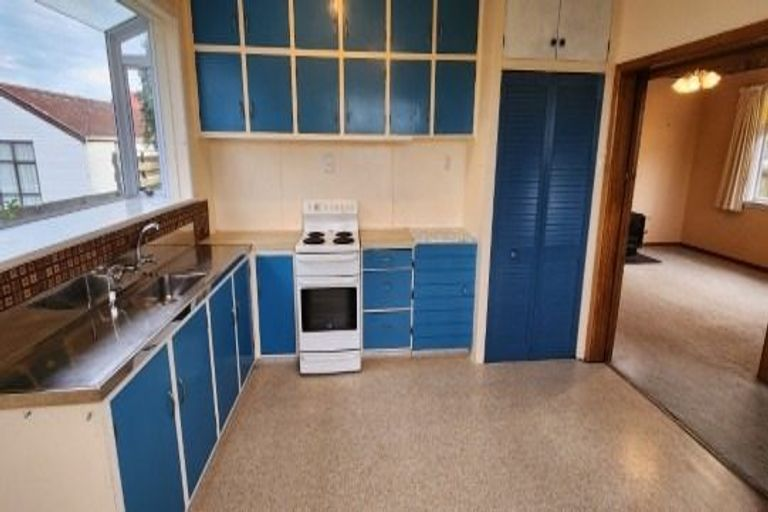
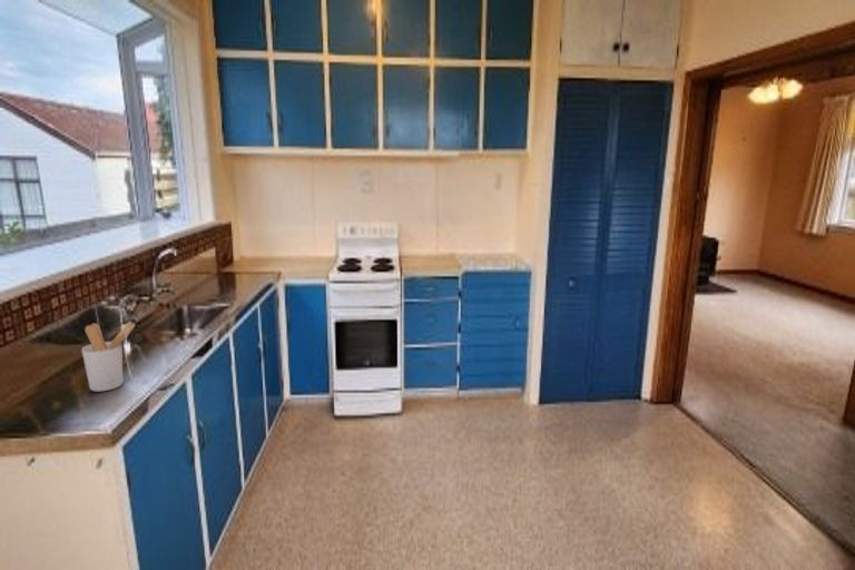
+ utensil holder (112, 354)
